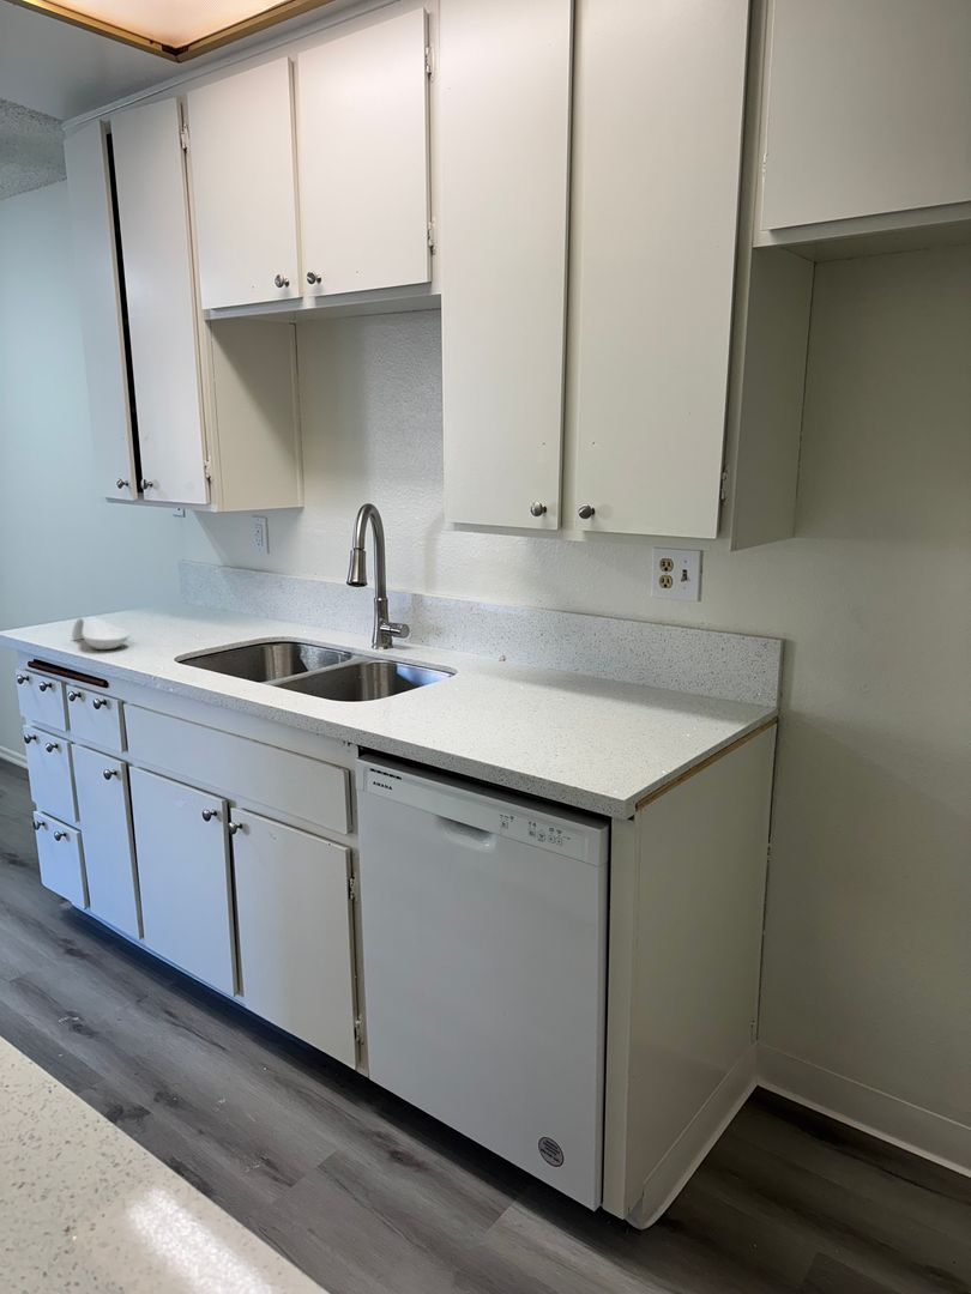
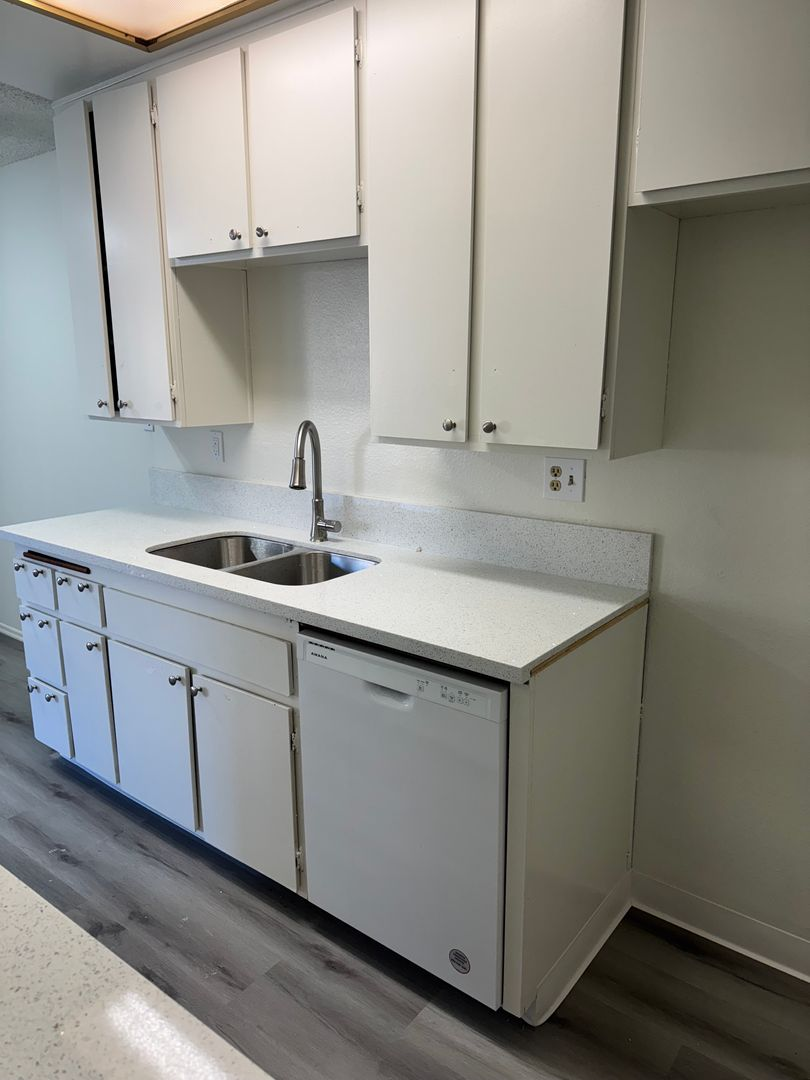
- spoon rest (96, 631)
